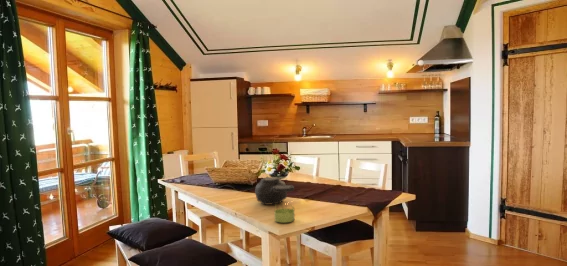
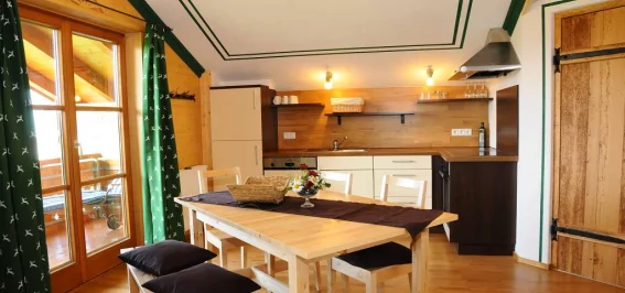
- teapot (272, 191)
- jar (281, 204)
